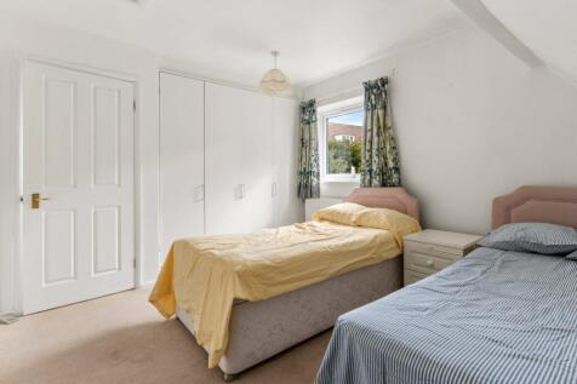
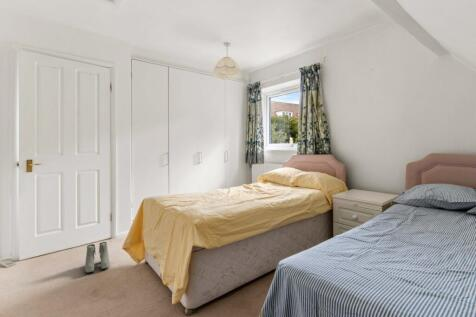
+ boots (95, 254)
